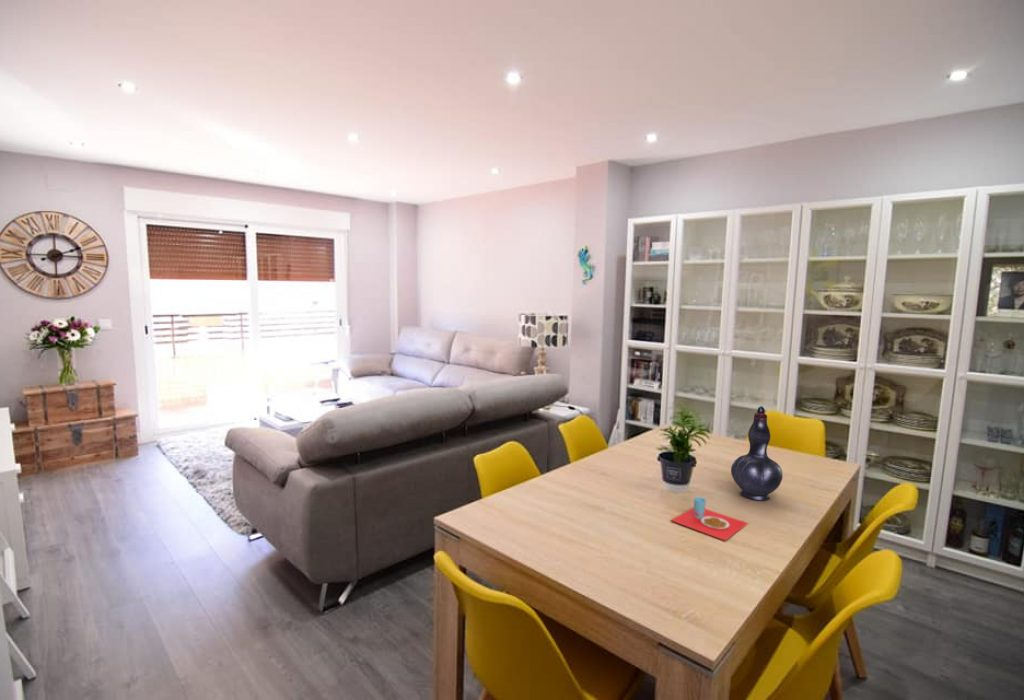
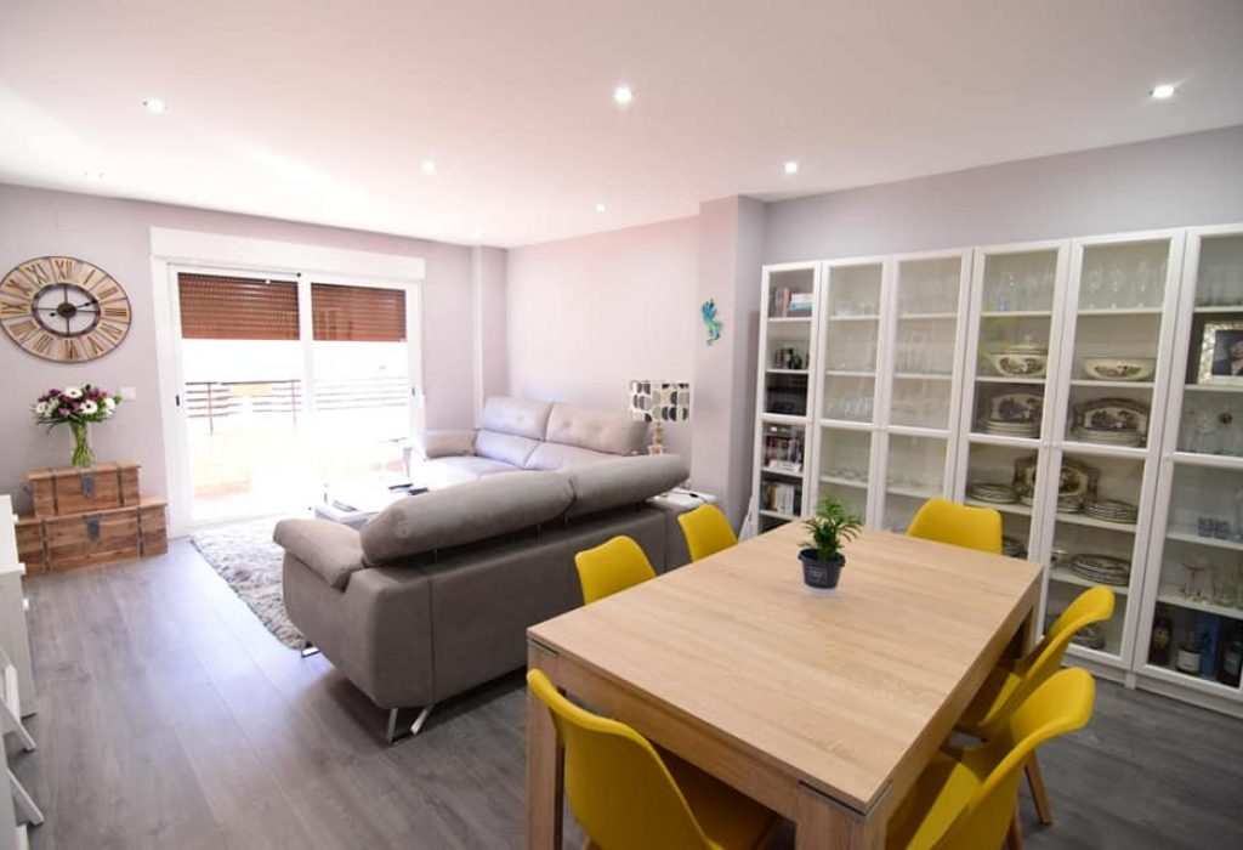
- decorative vase (757, 451)
- placemat (710, 513)
